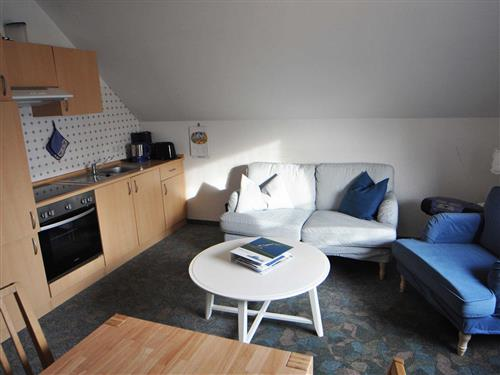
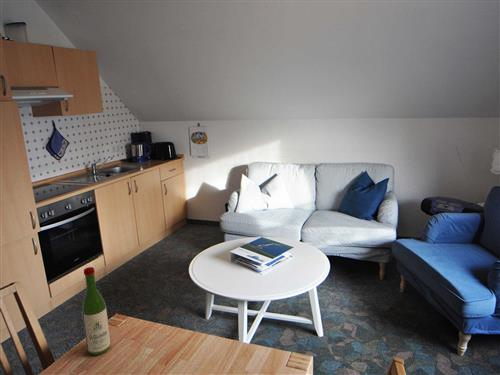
+ wine bottle (94, 309)
